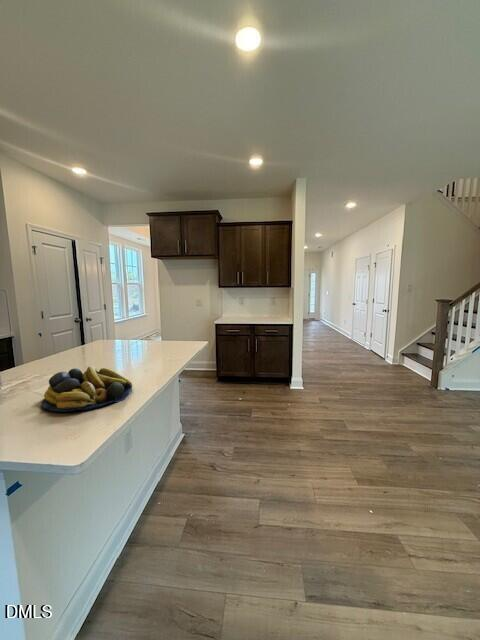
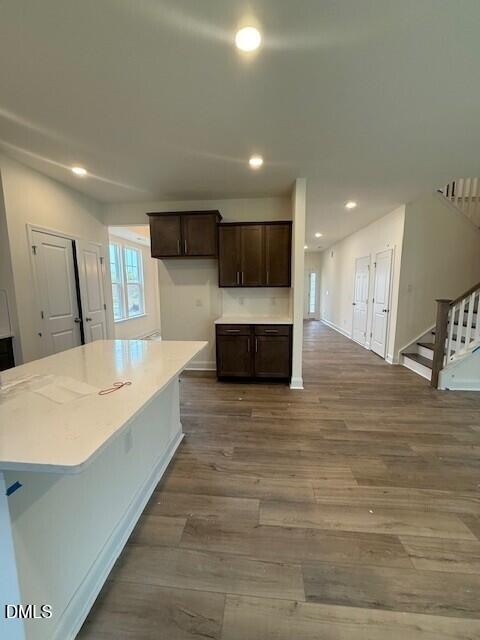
- fruit bowl (88, 382)
